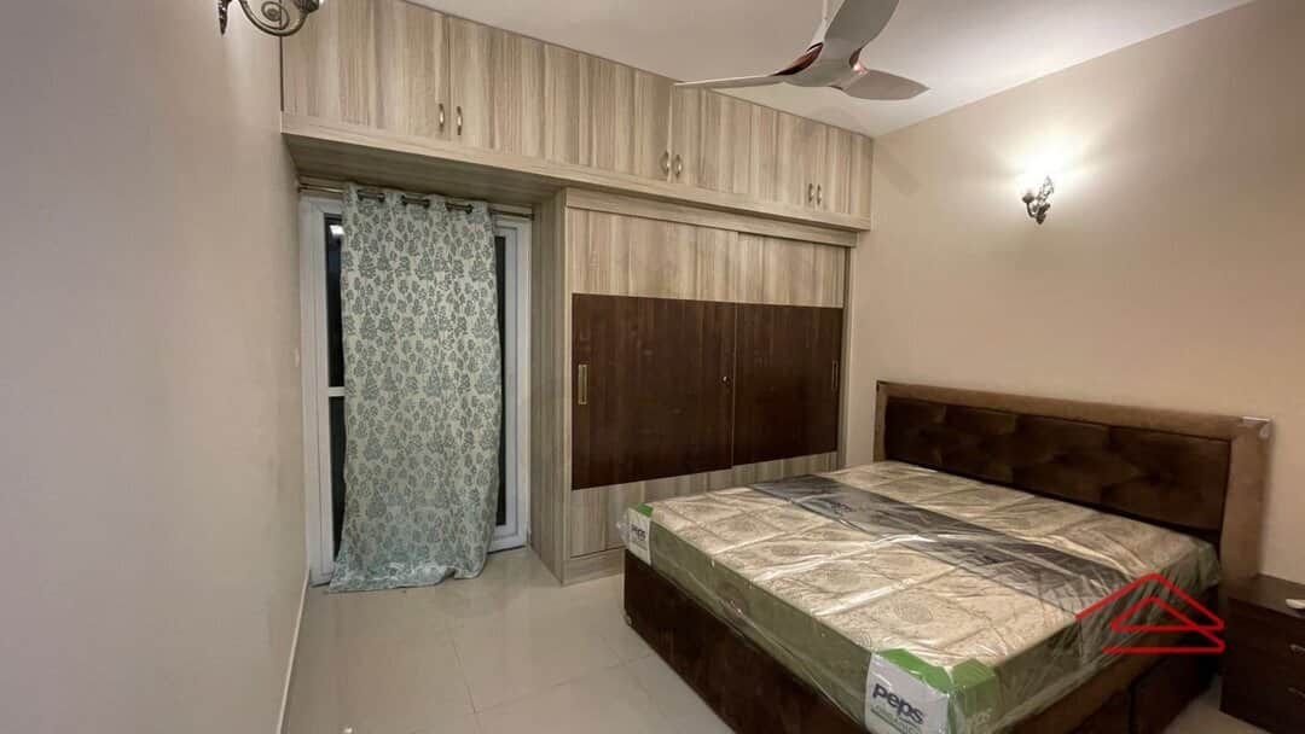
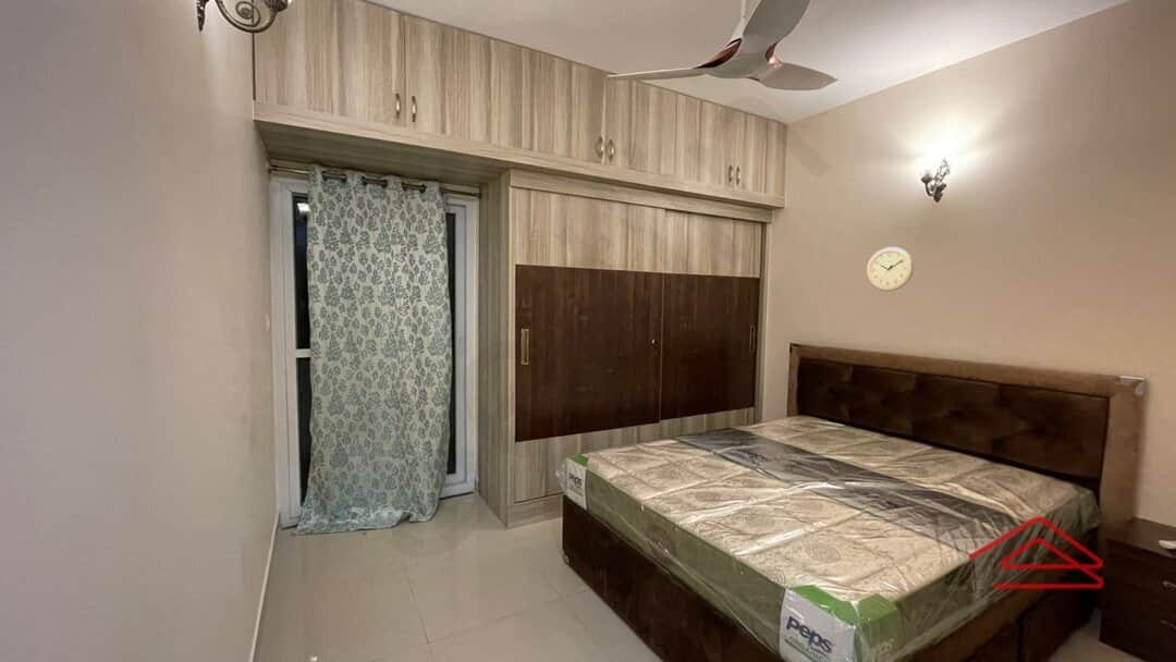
+ wall clock (889, 269)
